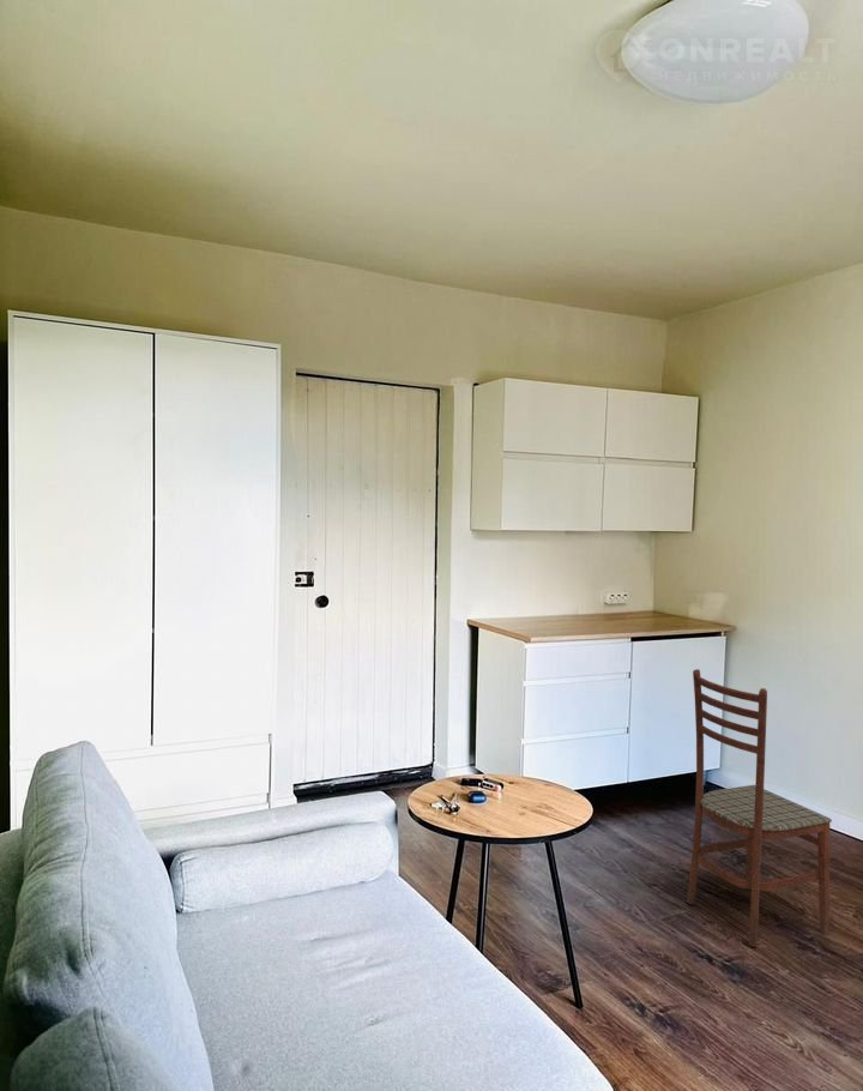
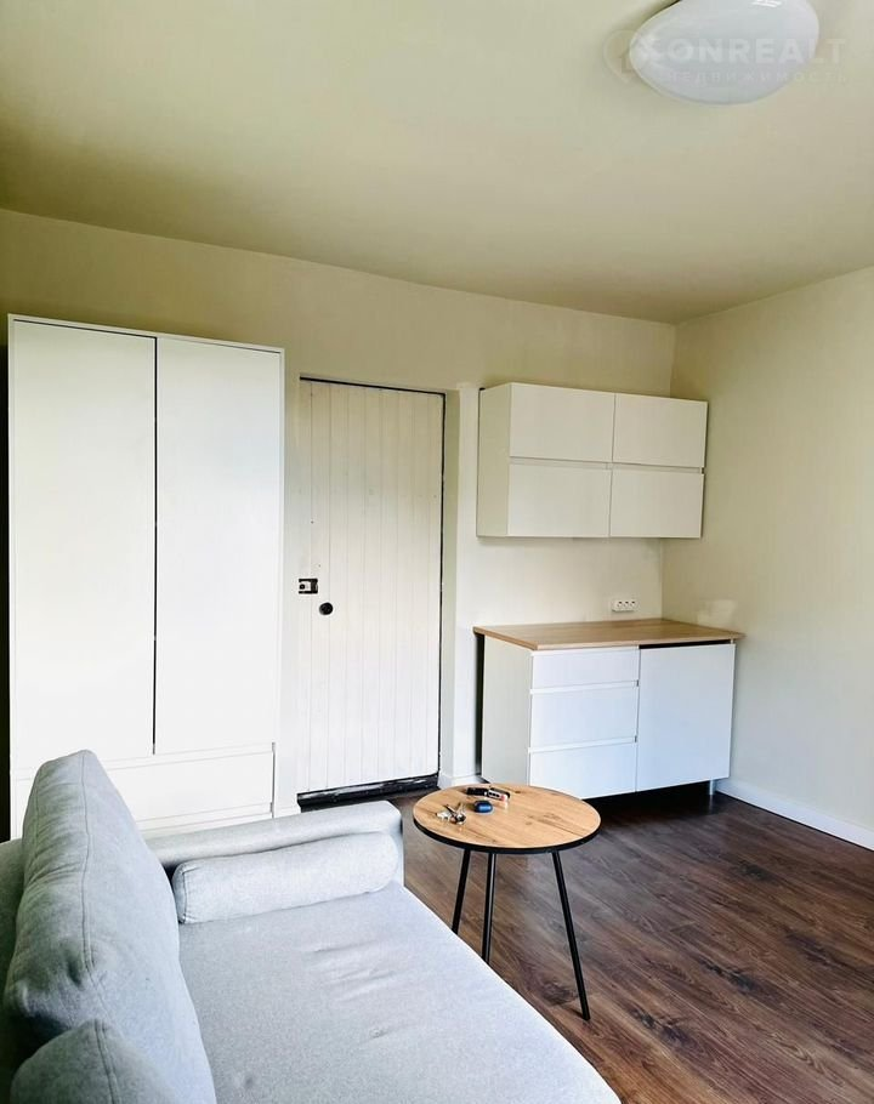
- dining chair (759, 796)
